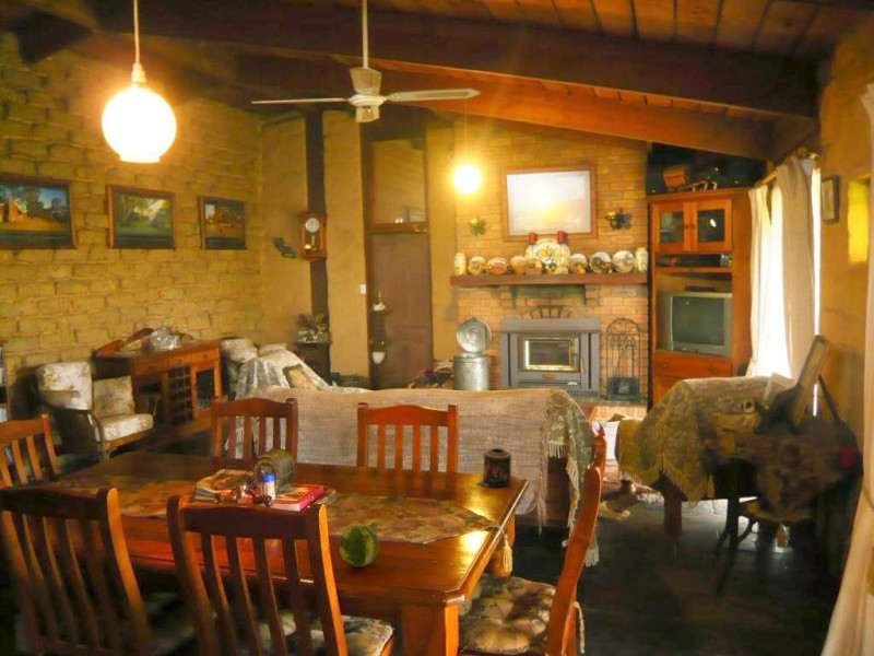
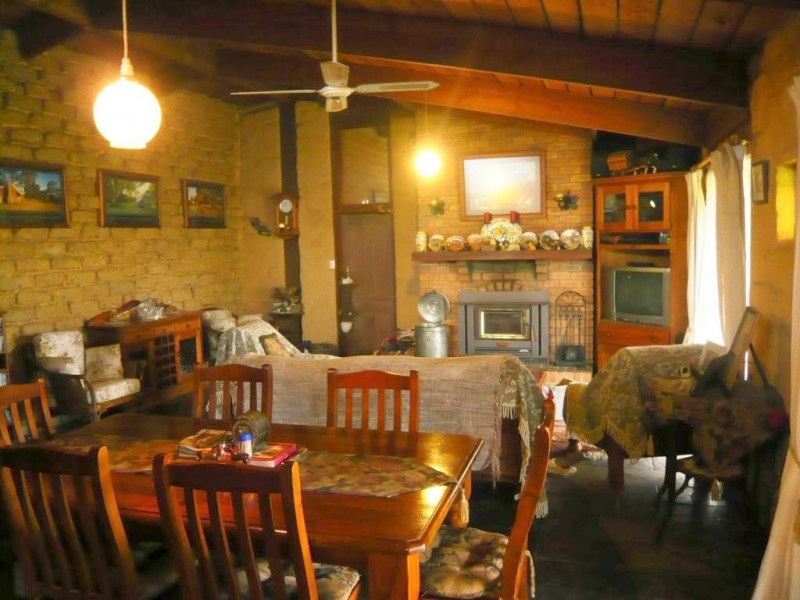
- fruit (358, 546)
- candle (493, 466)
